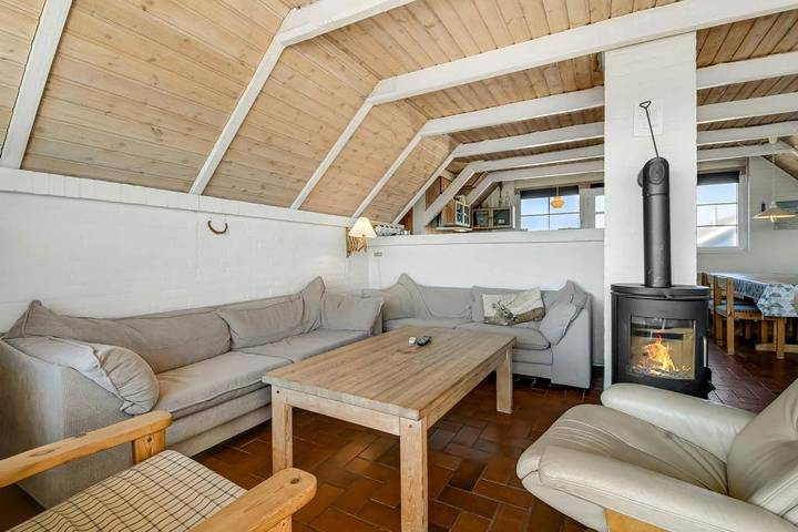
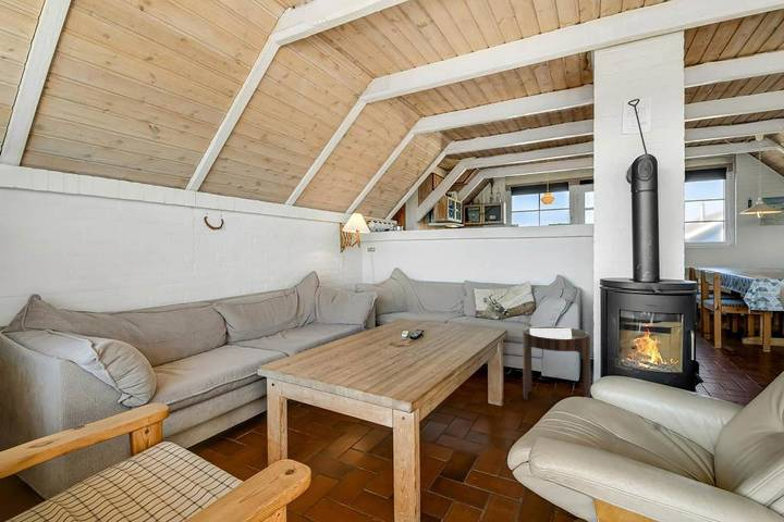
+ side table (555, 350)
